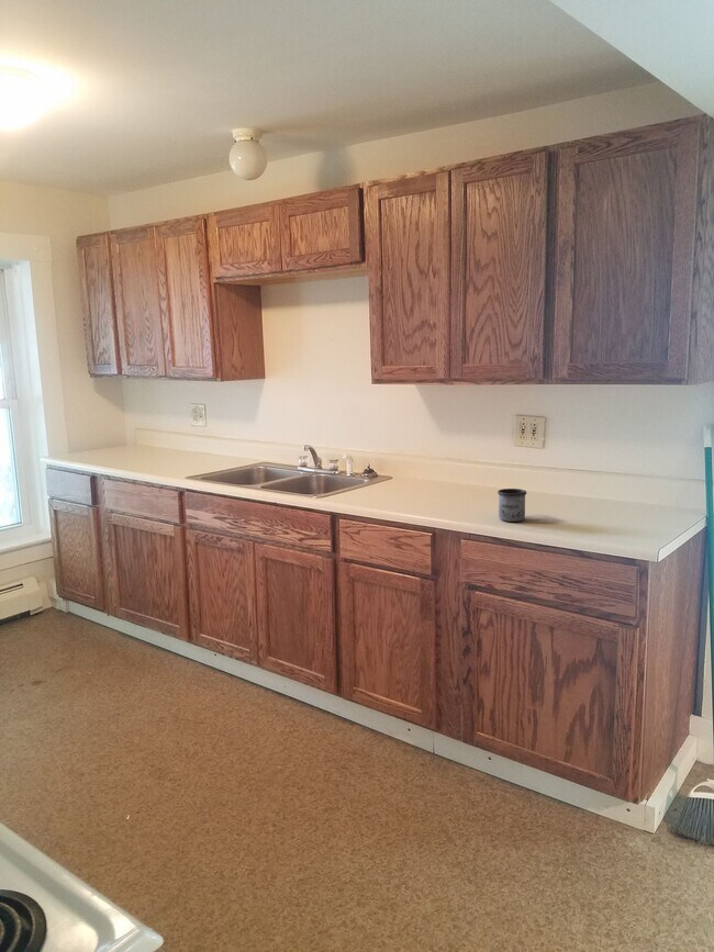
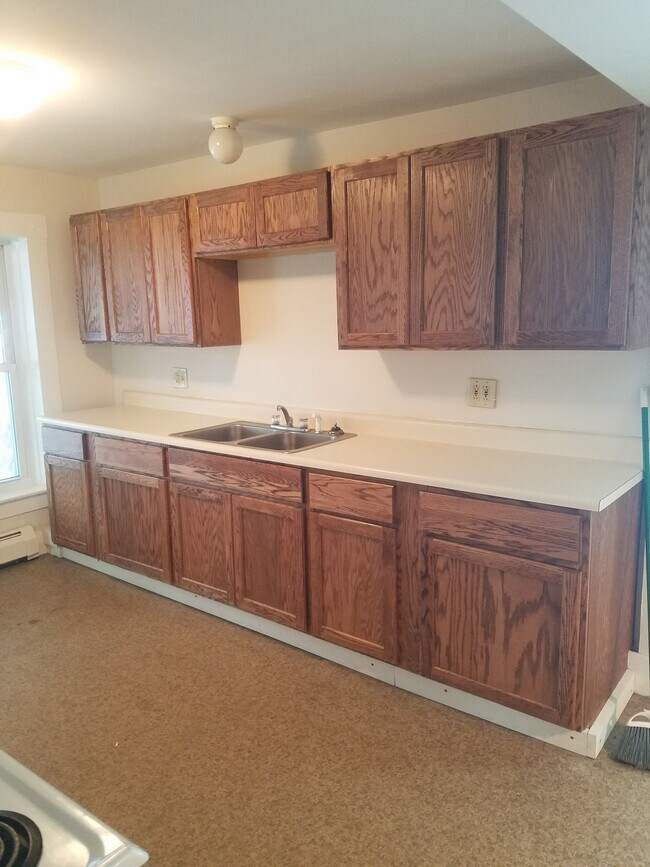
- mug (513, 504)
